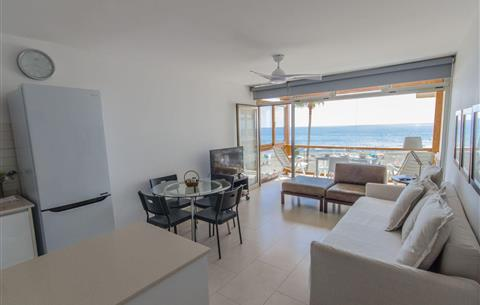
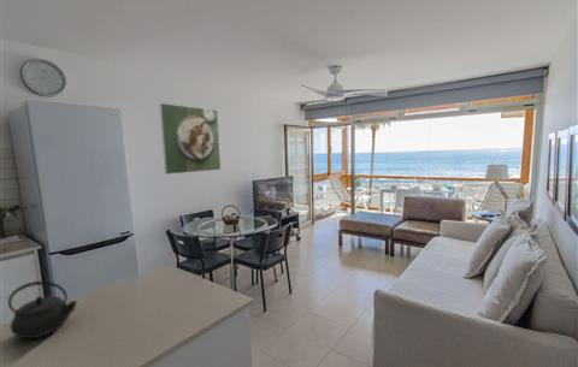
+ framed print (193, 140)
+ kettle (43, 304)
